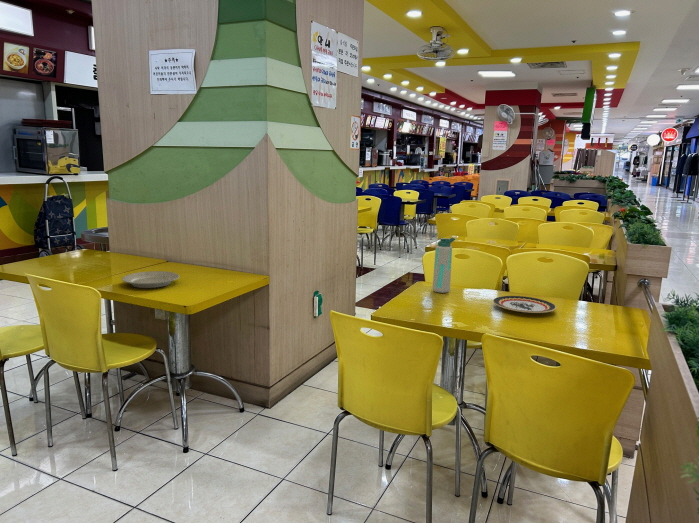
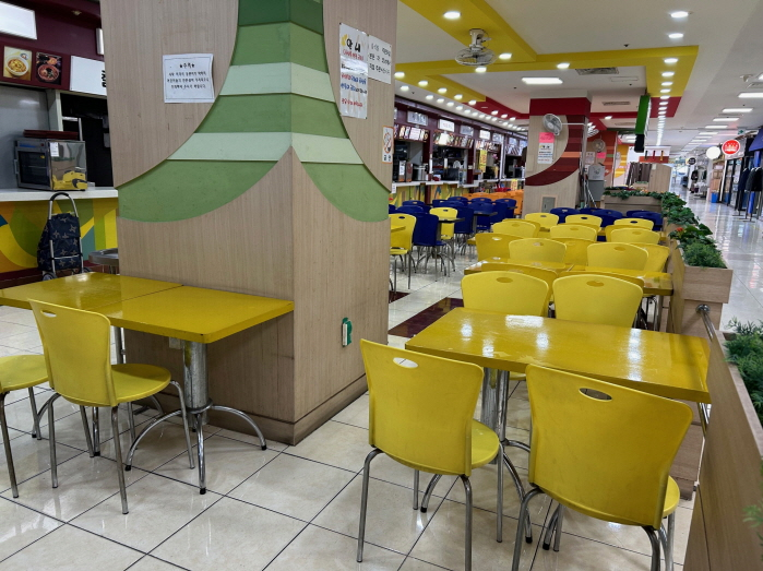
- plate (151, 280)
- plate (523, 305)
- water bottle (444, 264)
